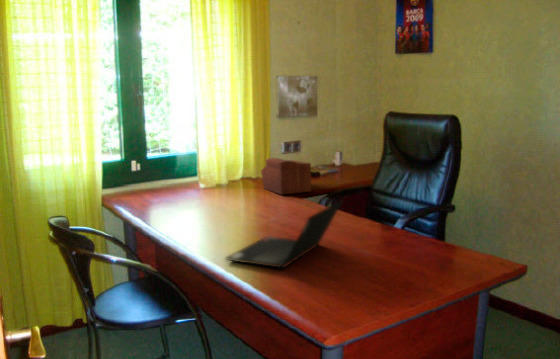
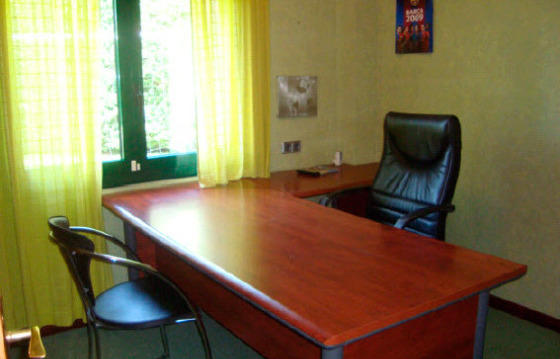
- sewing box (286, 173)
- laptop computer (285, 238)
